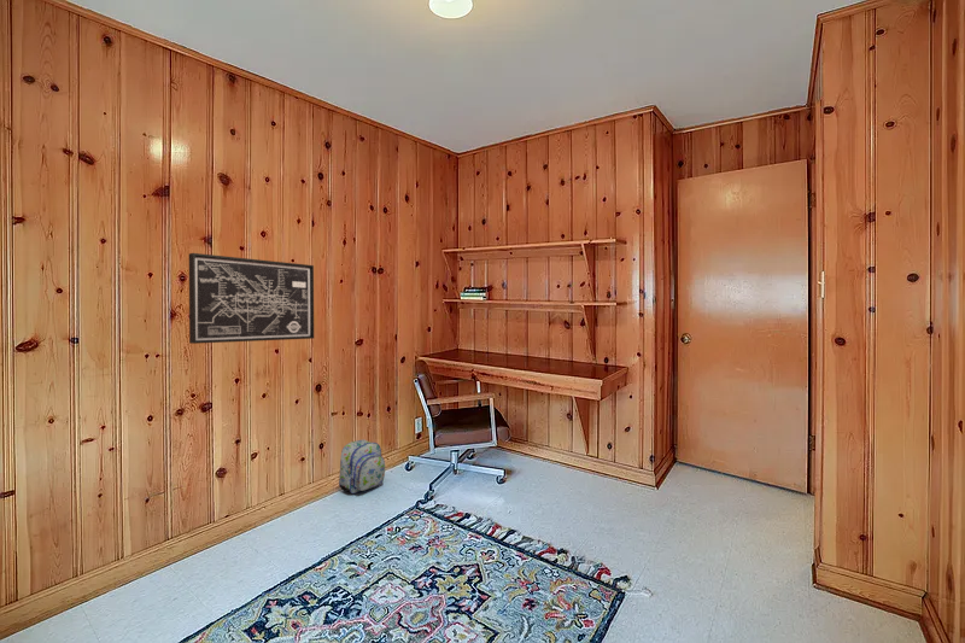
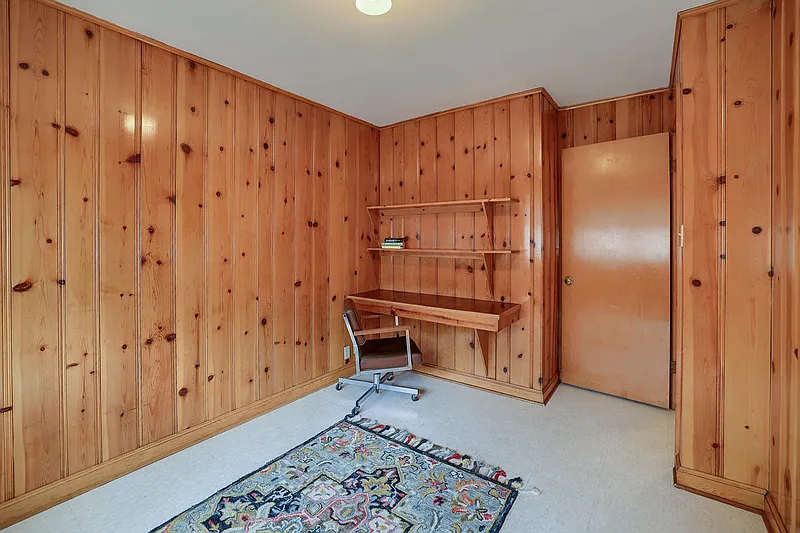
- wall art (257, 300)
- backpack (363, 464)
